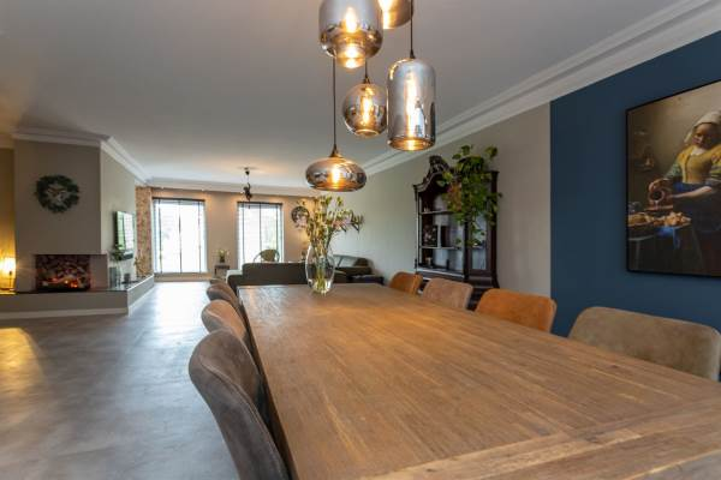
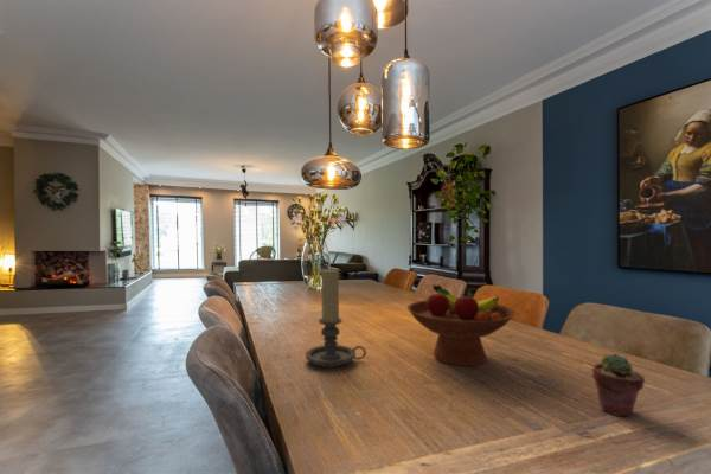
+ candle holder (335, 314)
+ potted succulent (616, 382)
+ fruit bowl (459, 322)
